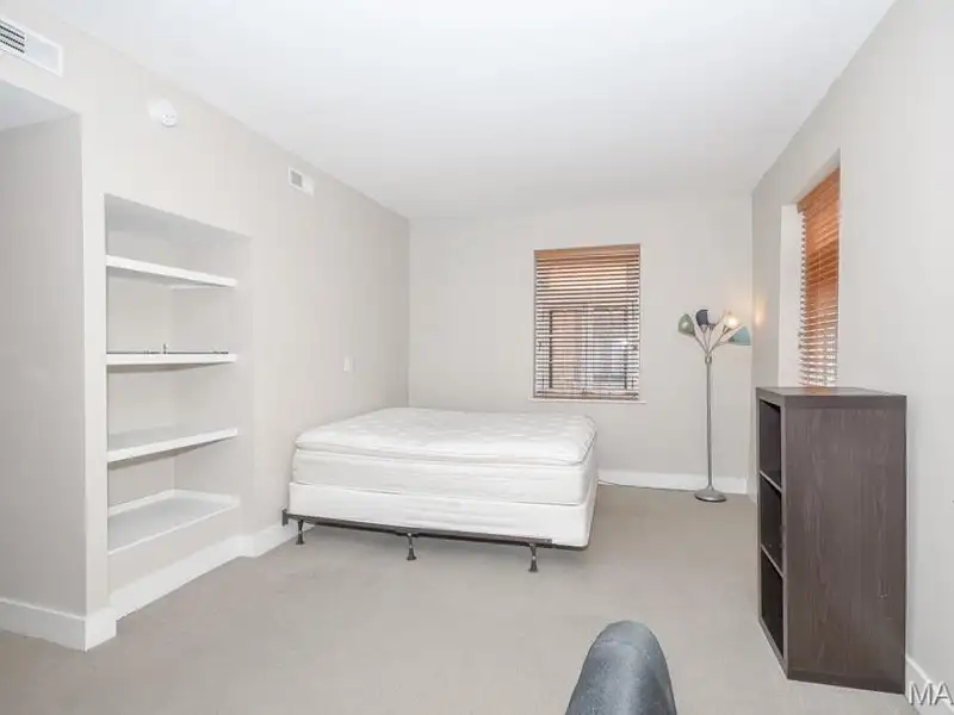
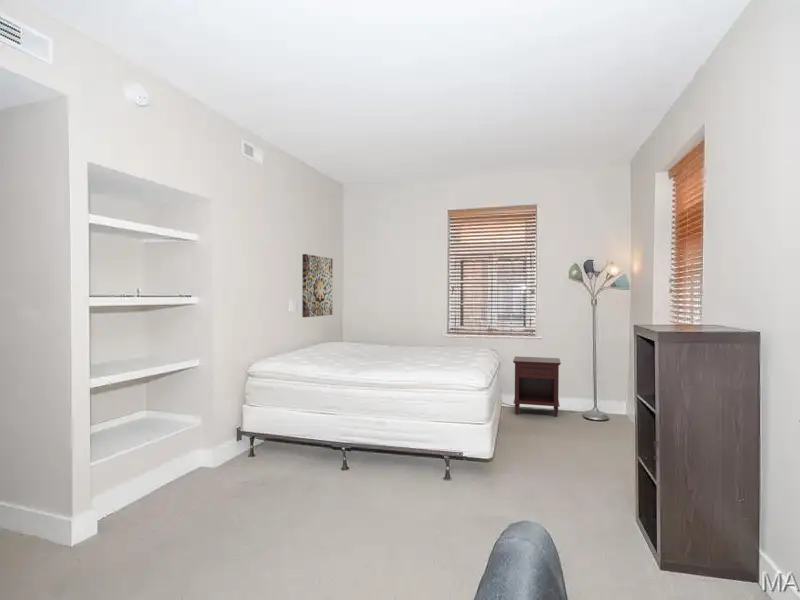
+ nightstand (536, 385)
+ wall art (318, 286)
